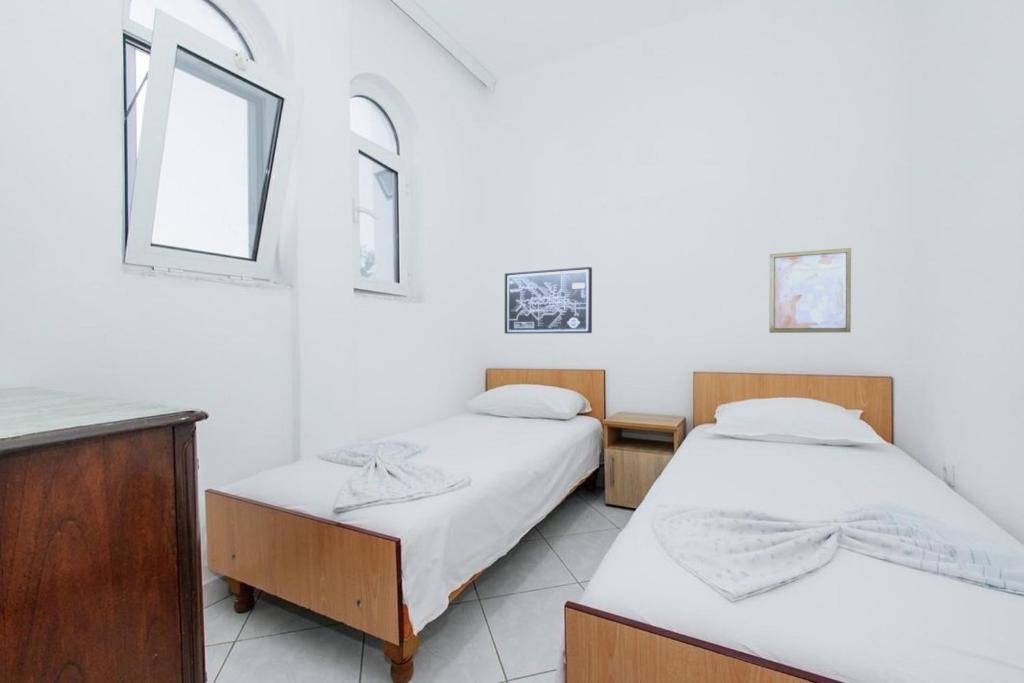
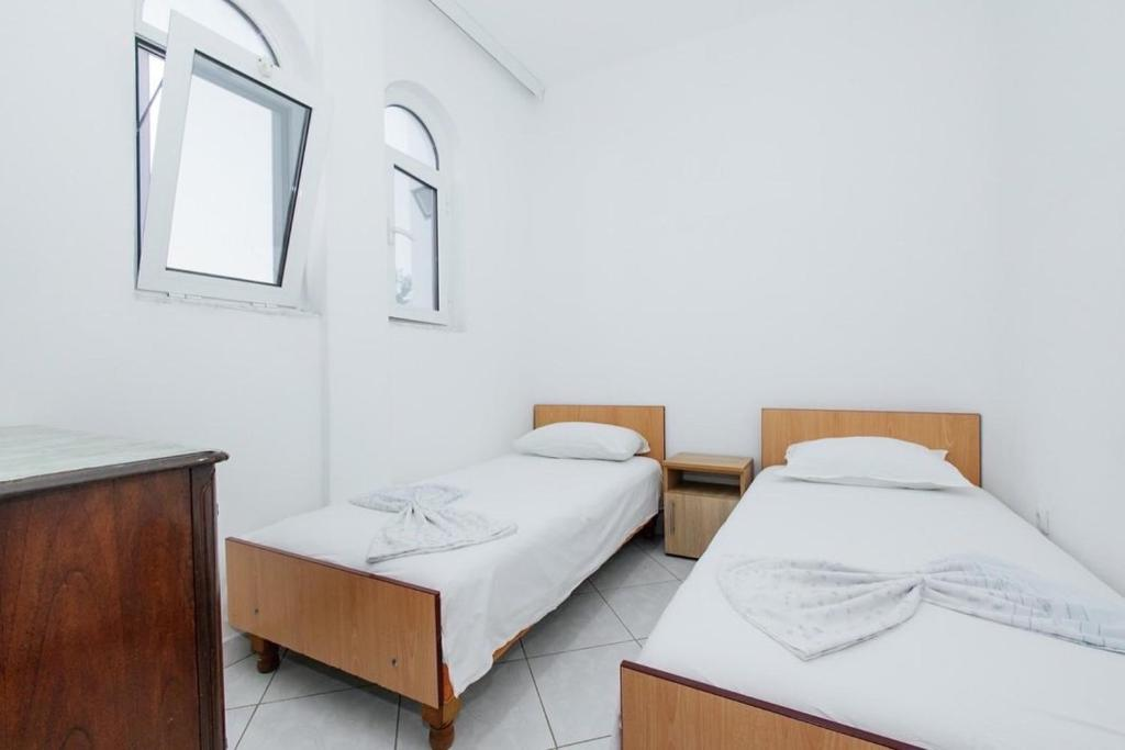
- wall art (546, 302)
- wall art (808, 291)
